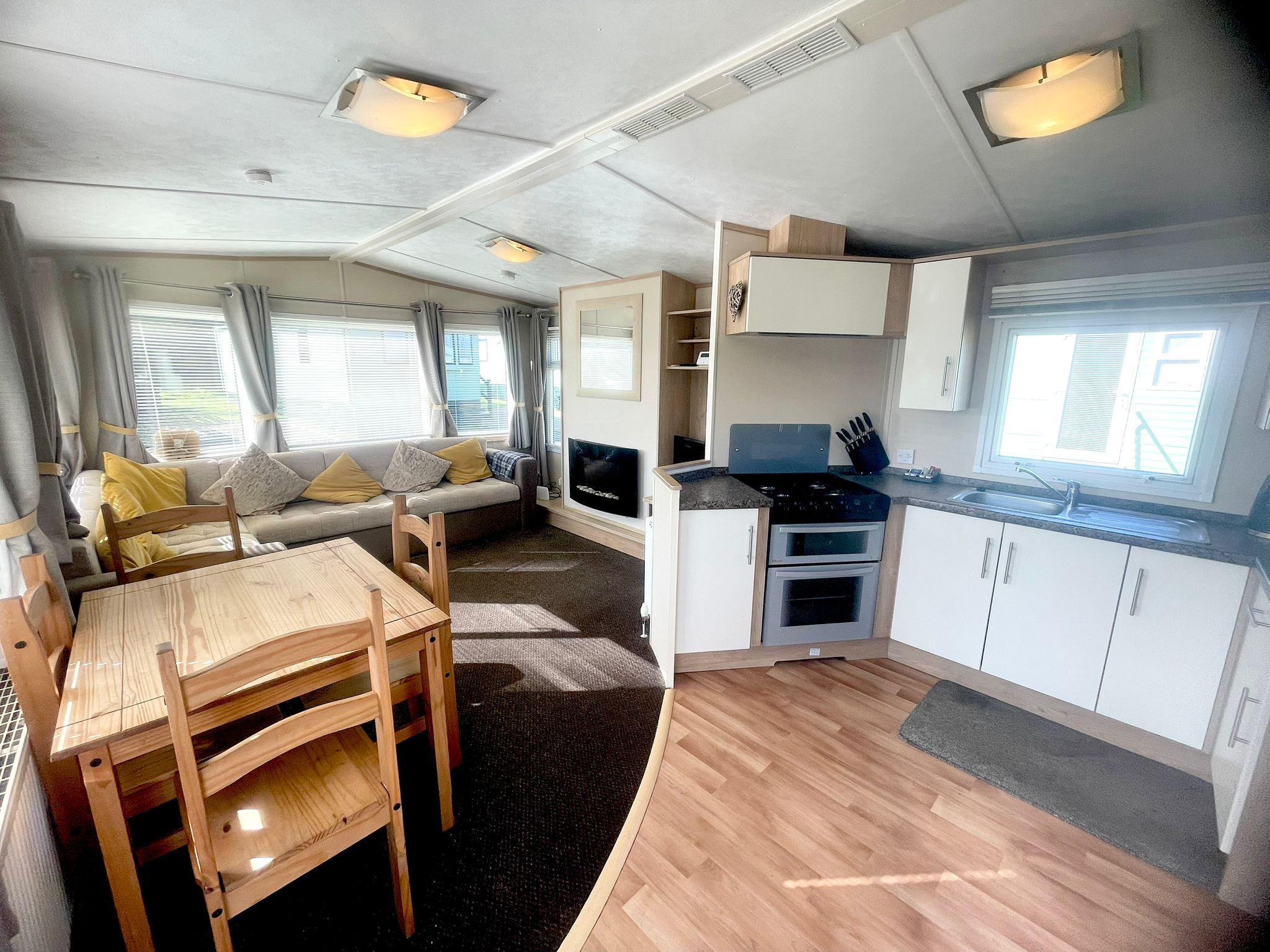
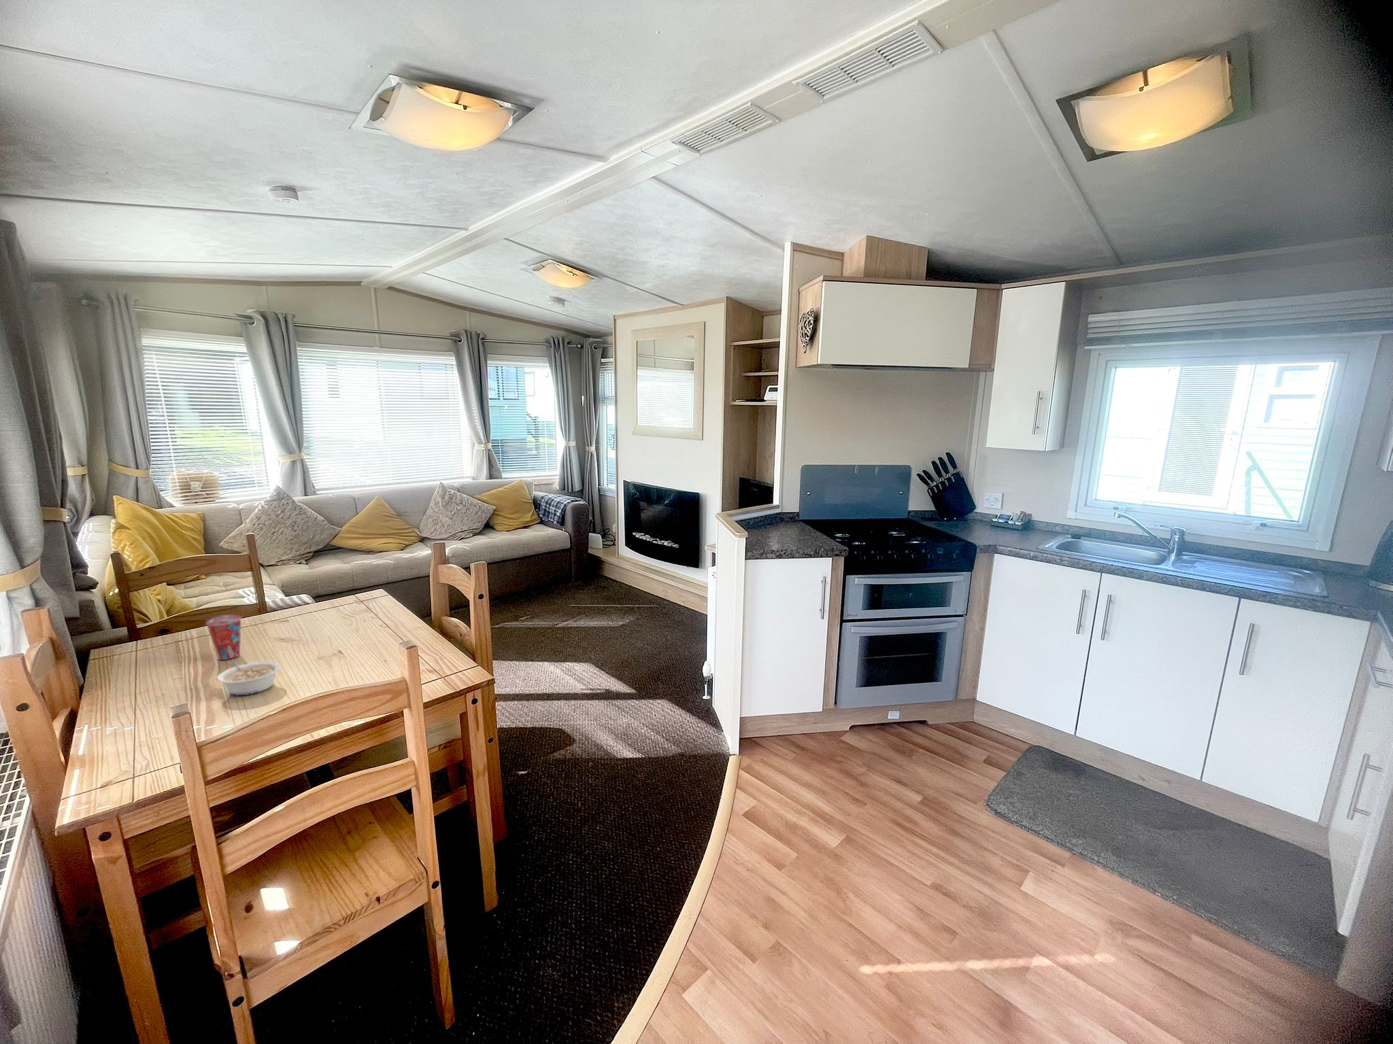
+ cup (225, 637)
+ legume (248, 678)
